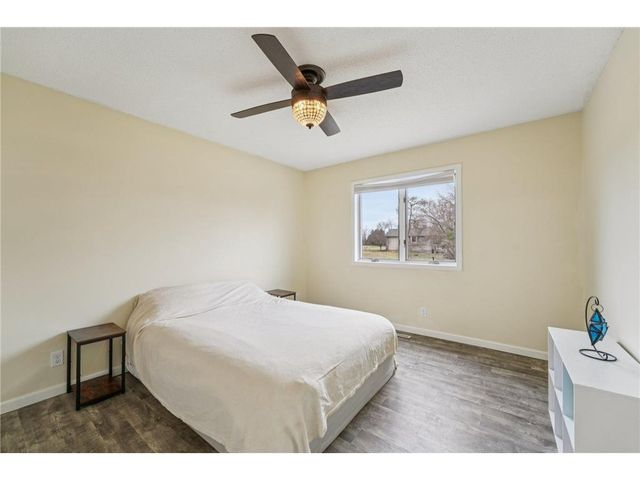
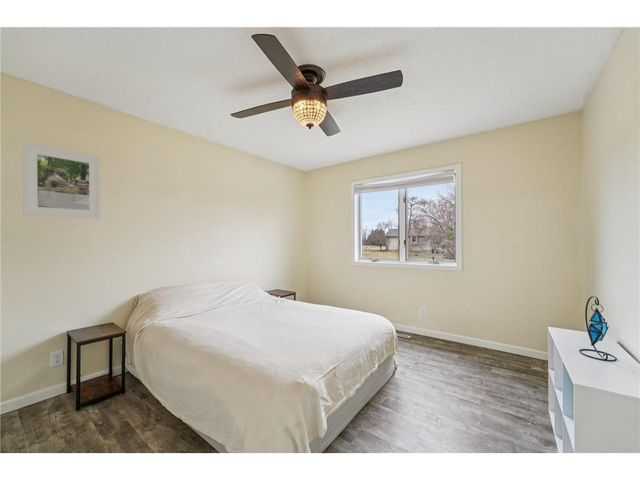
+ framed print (64, 183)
